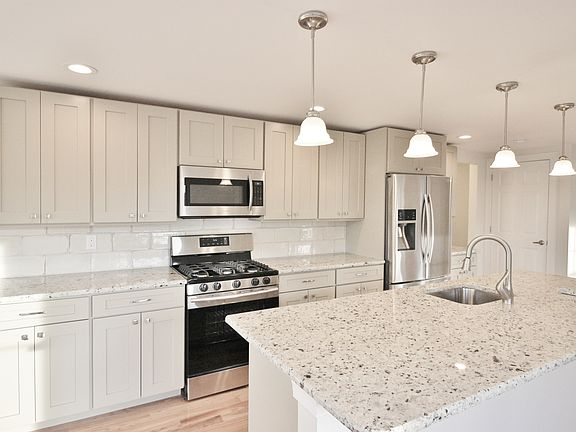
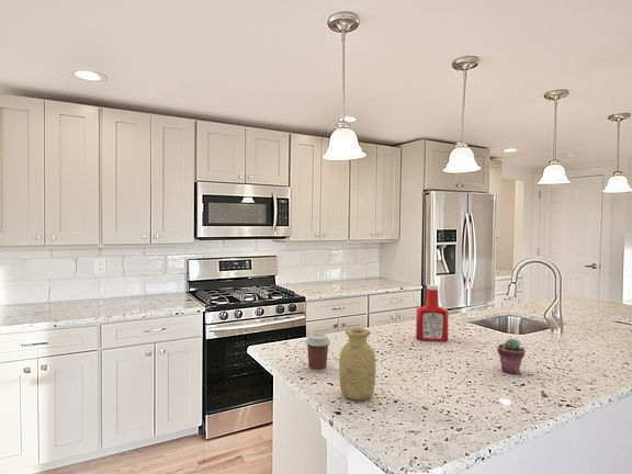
+ vase (357, 362)
+ coffee cup (317, 352)
+ potted succulent (510, 354)
+ soap bottle (431, 312)
